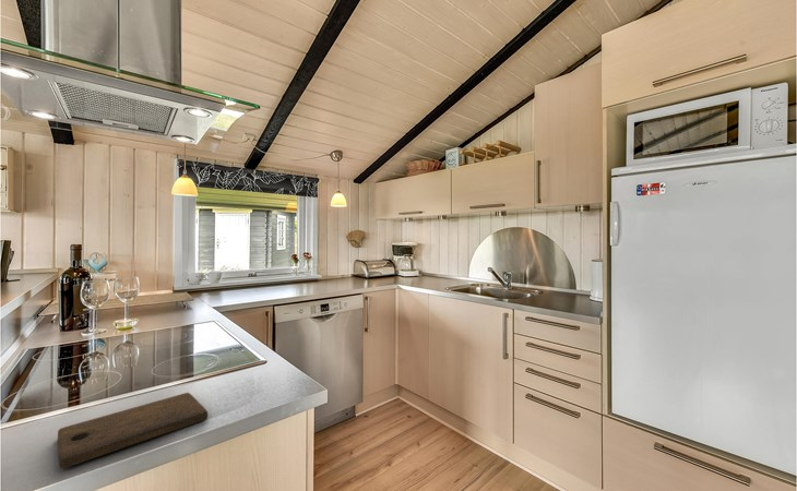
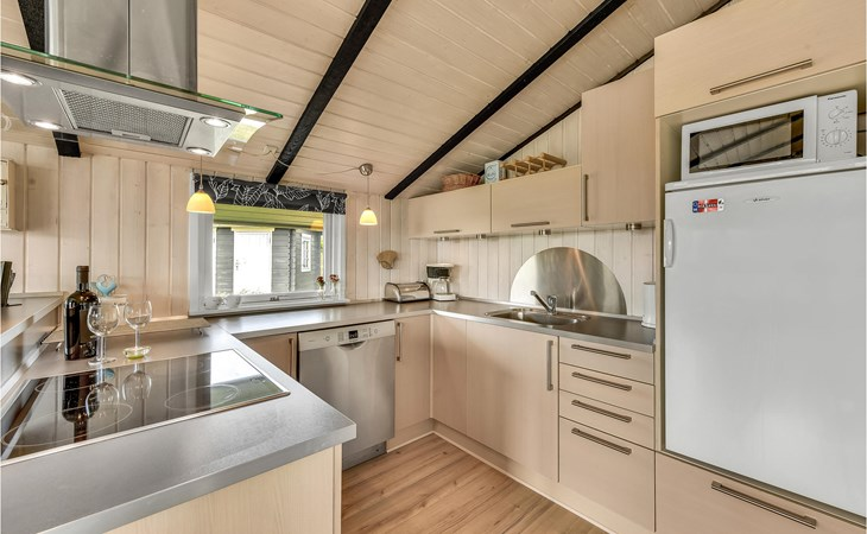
- cutting board (136, 423)
